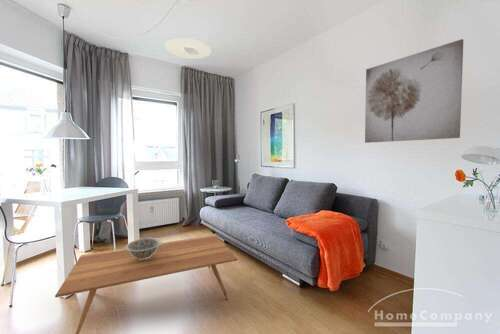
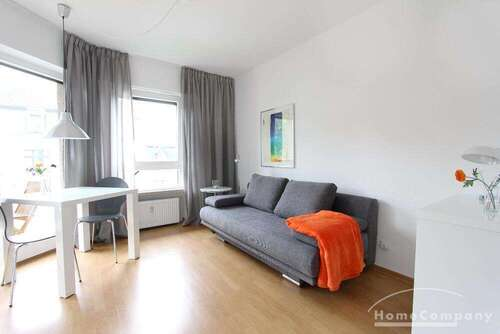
- decorative bowl (143, 249)
- ceiling light (188, 47)
- wall art (406, 99)
- coffee table (157, 276)
